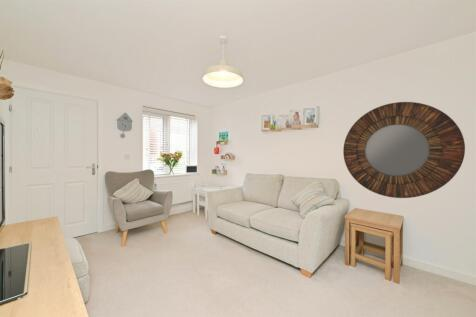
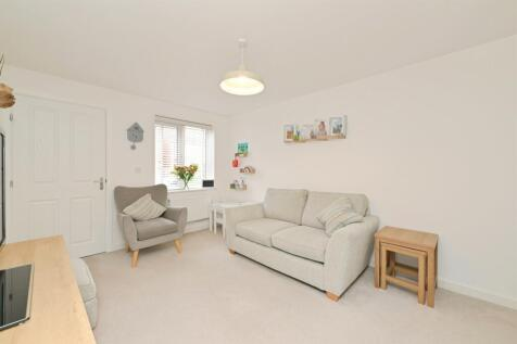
- home mirror (394, 150)
